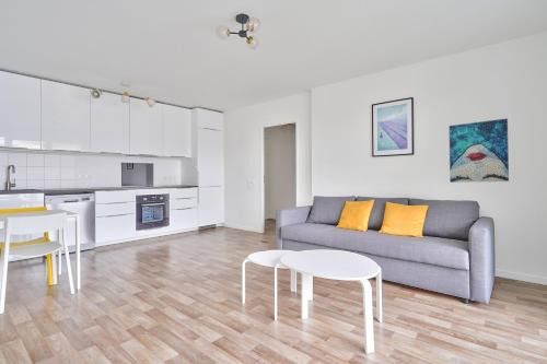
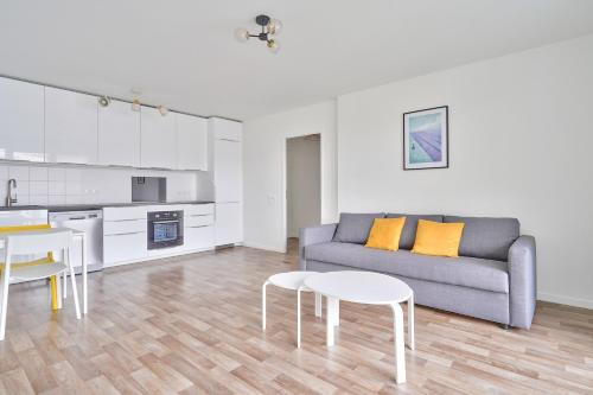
- wall art (477, 152)
